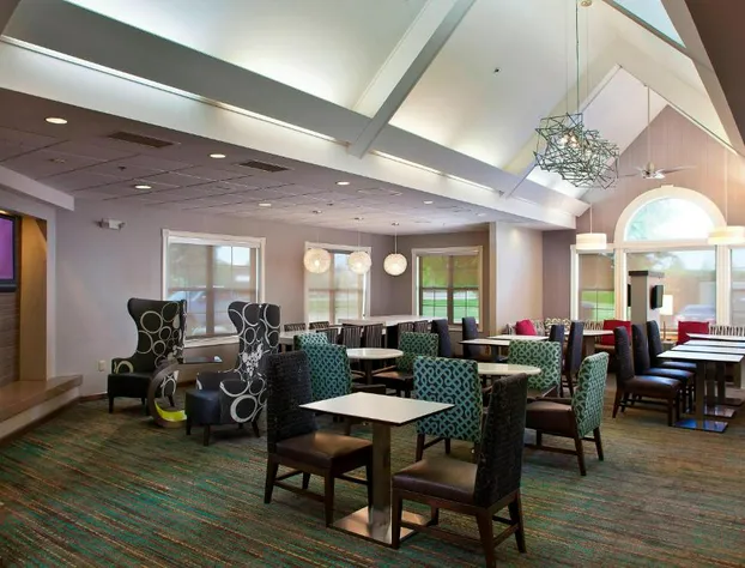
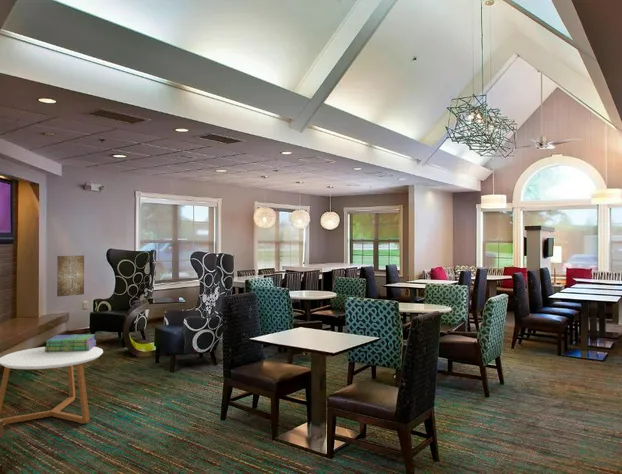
+ stack of books (71, 342)
+ coffee table (68, 383)
+ wall art (70, 275)
